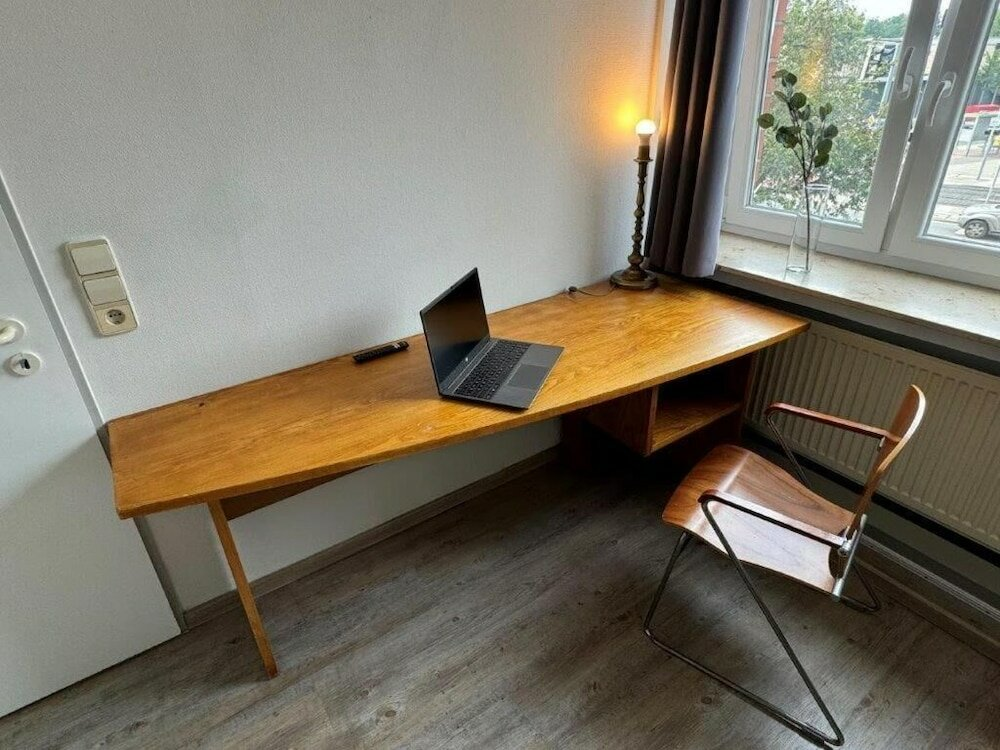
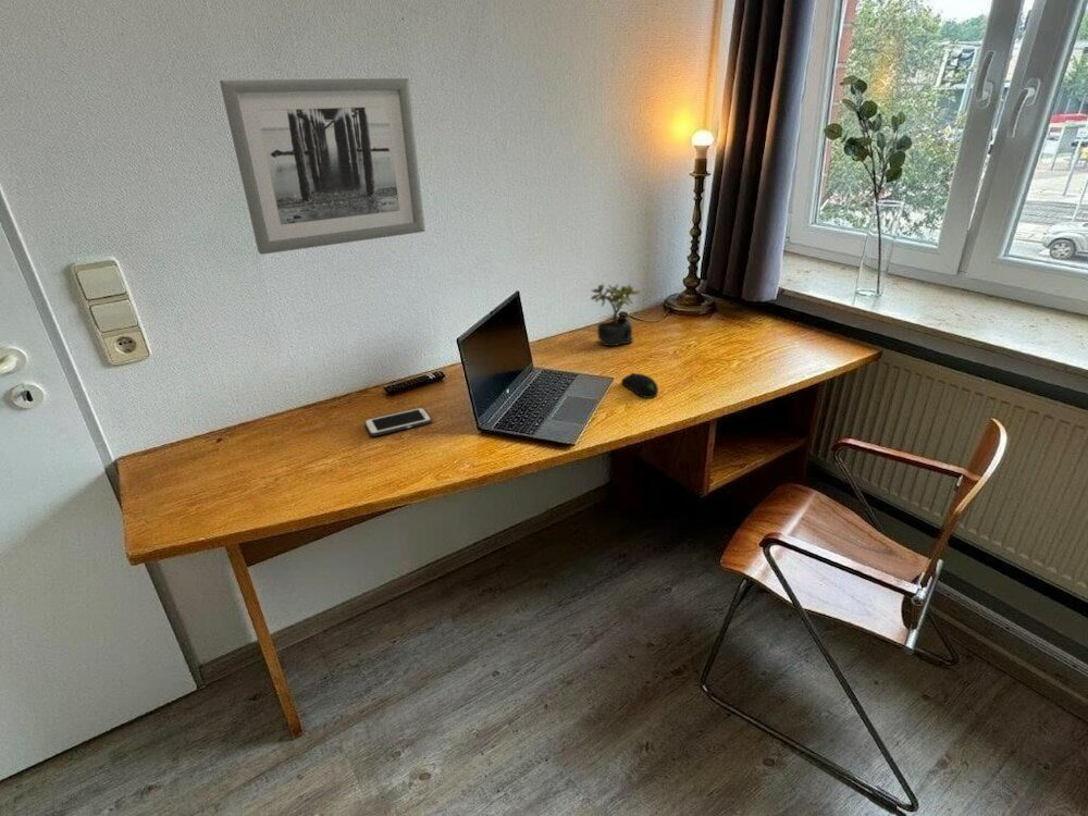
+ cell phone (398, 421)
+ computer mouse (640, 382)
+ succulent plant (617, 312)
+ wall art (334, 164)
